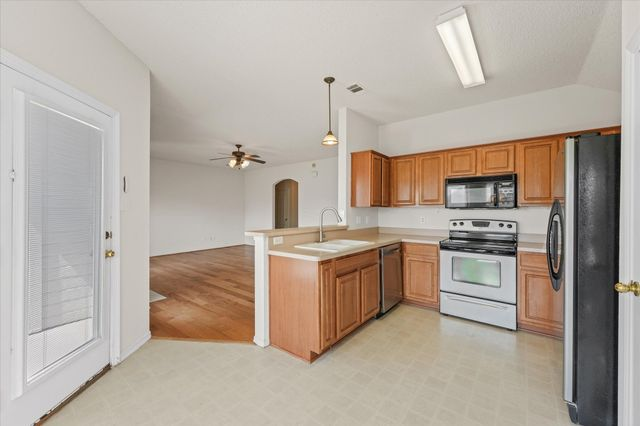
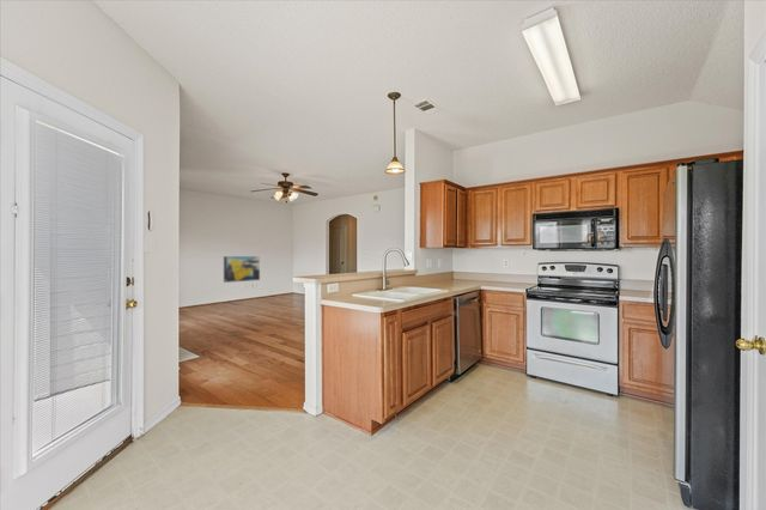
+ wall art (242, 268)
